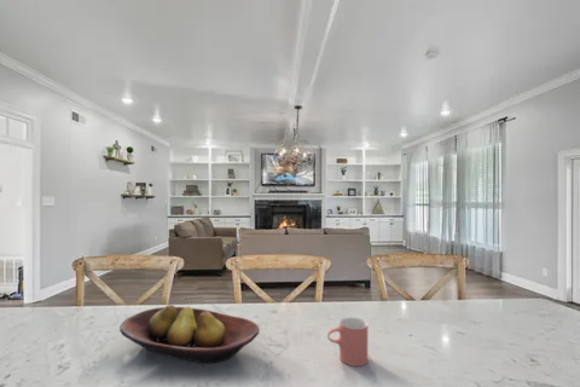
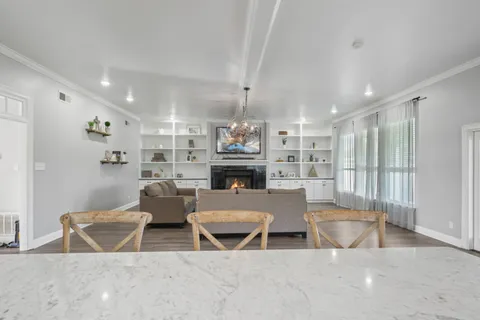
- cup (347, 341)
- fruit bowl (188, 327)
